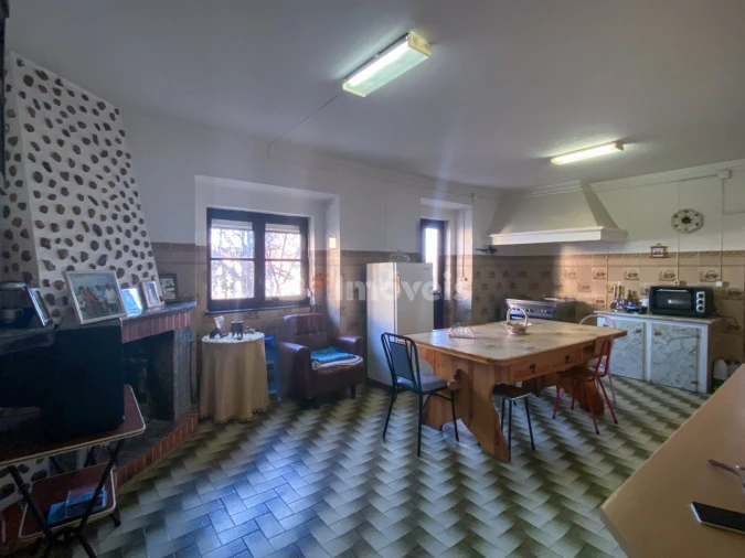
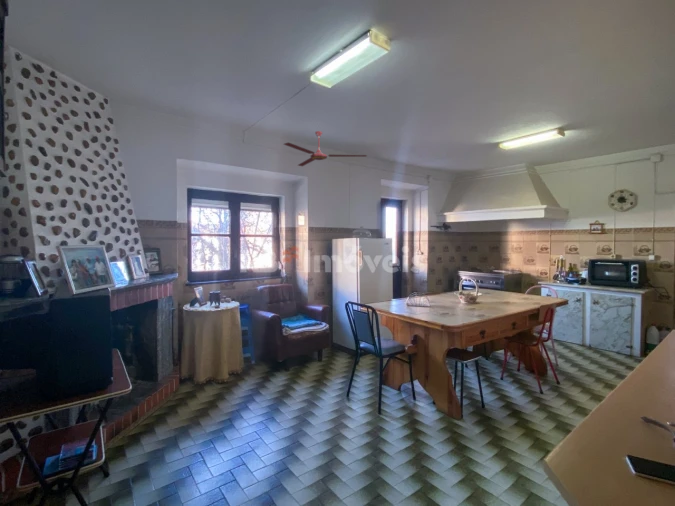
+ ceiling fan (319, 147)
